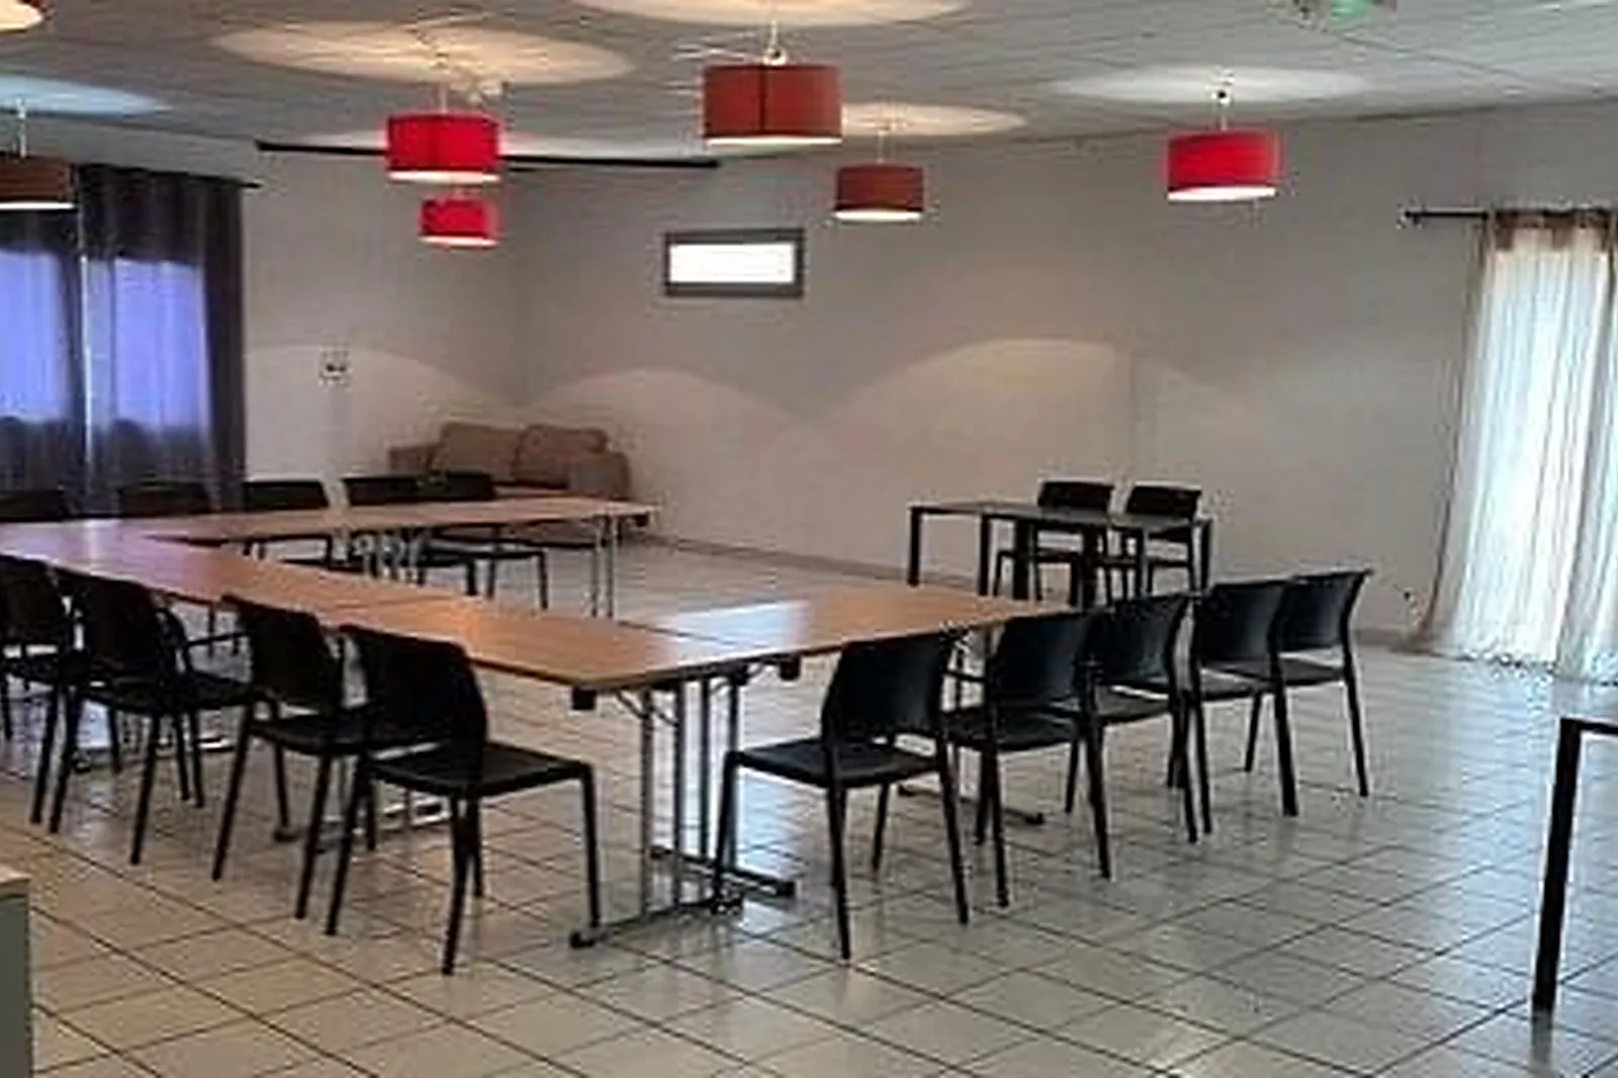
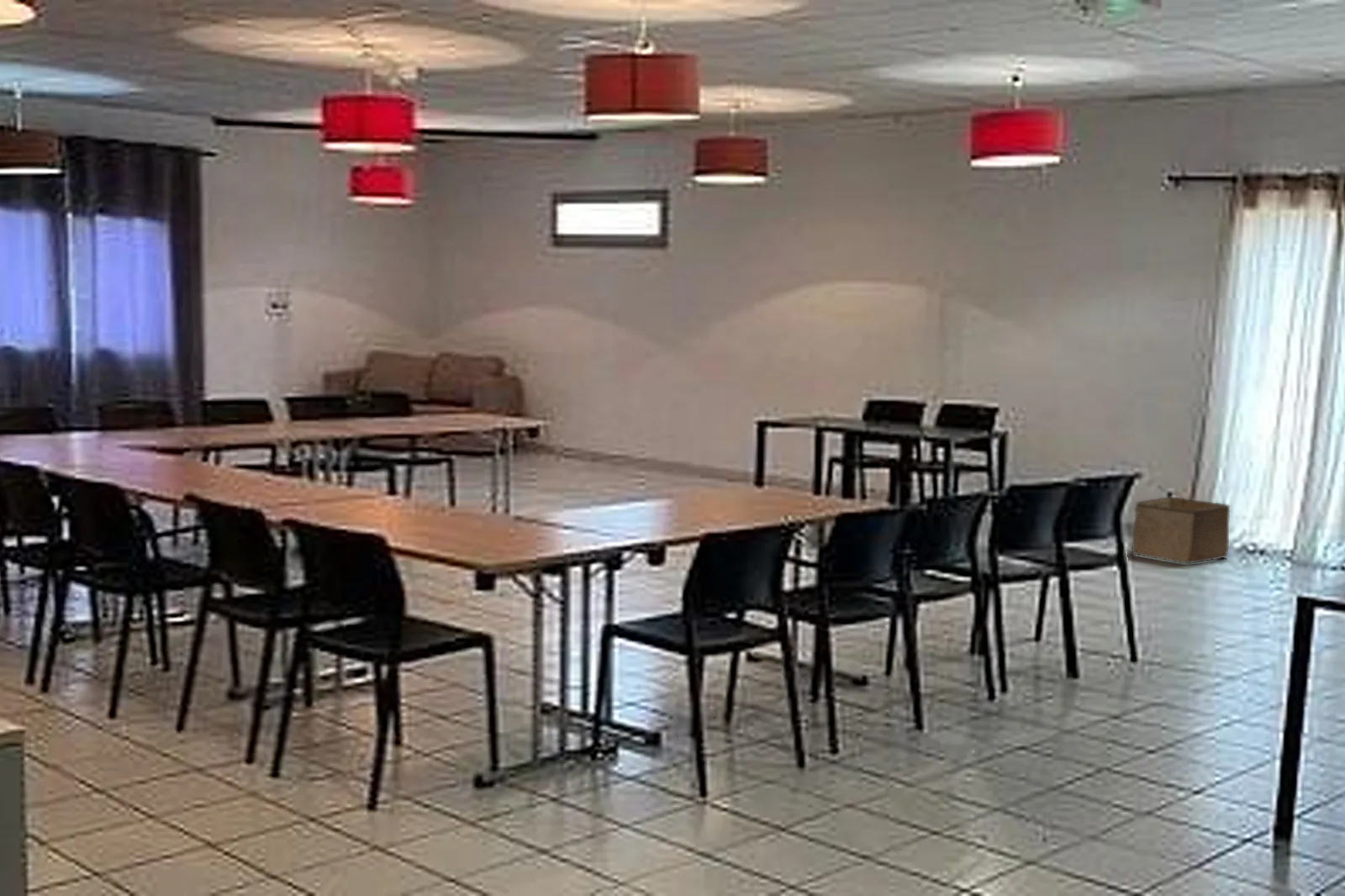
+ storage bin (1180, 529)
